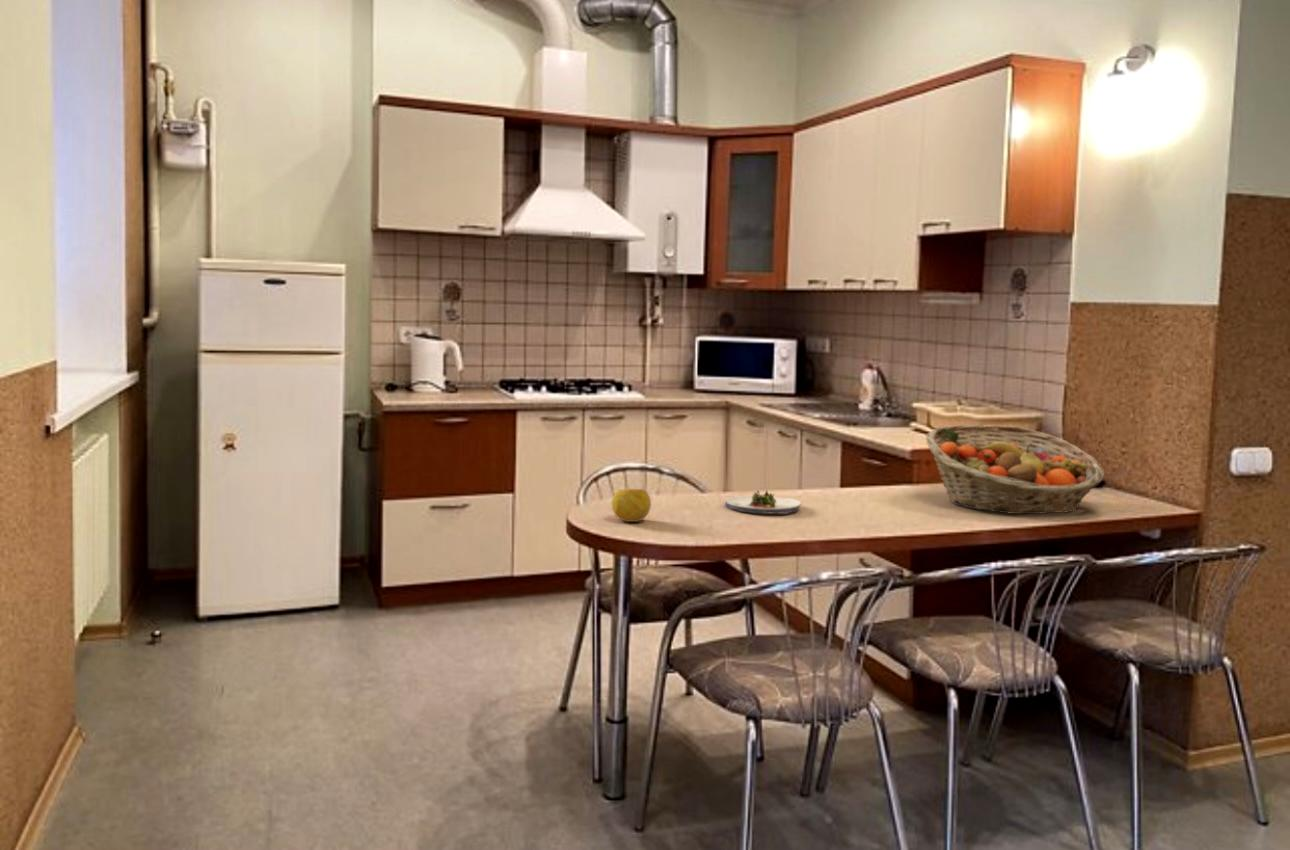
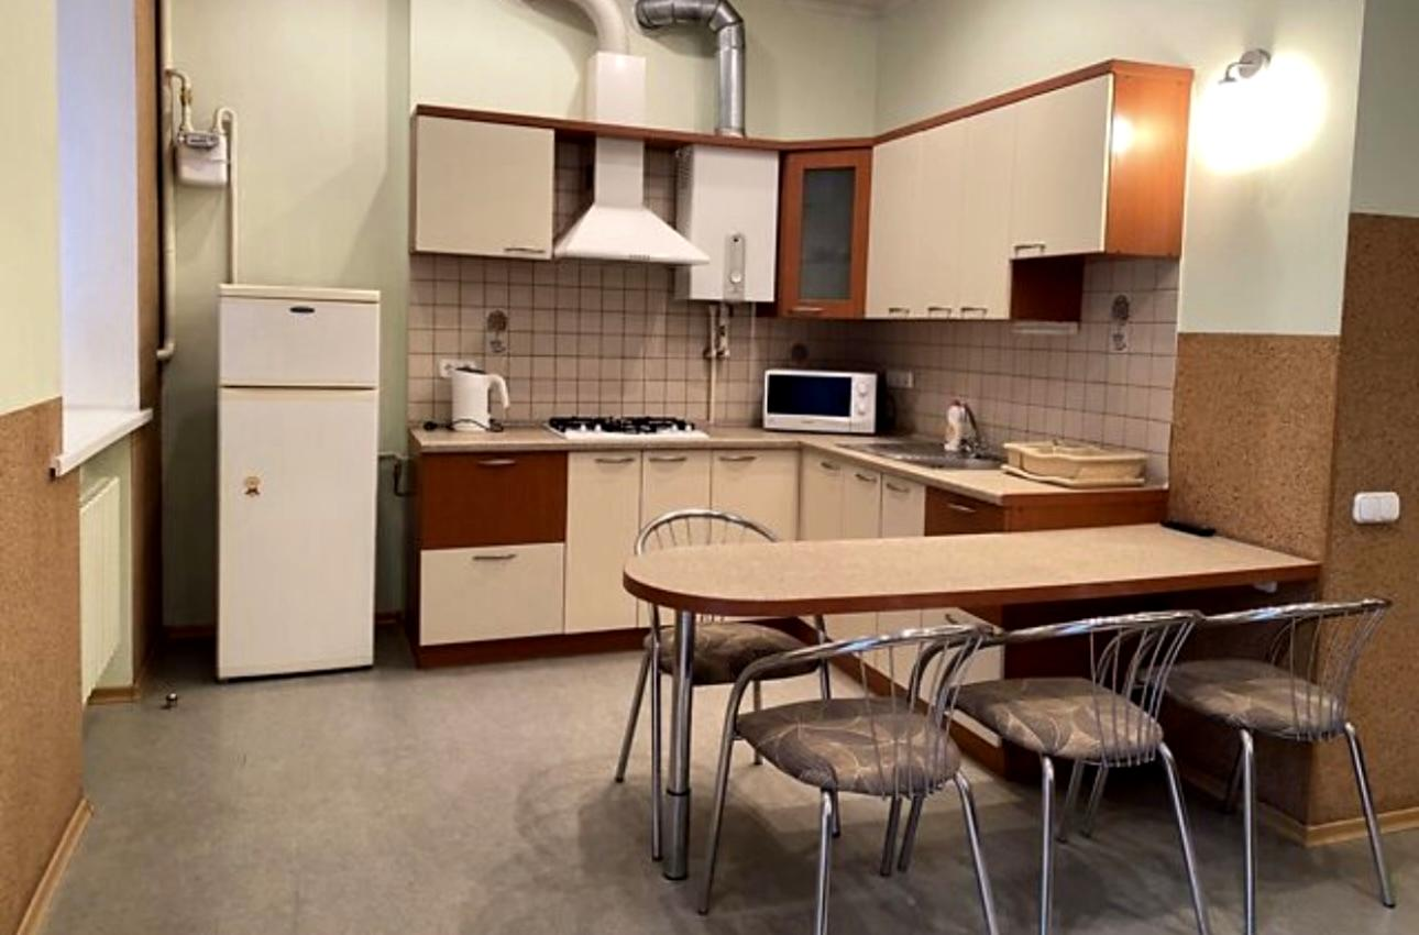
- salad plate (762, 499)
- fruit basket (1012, 467)
- apple (630, 503)
